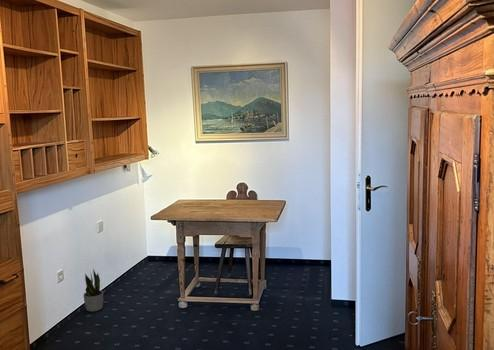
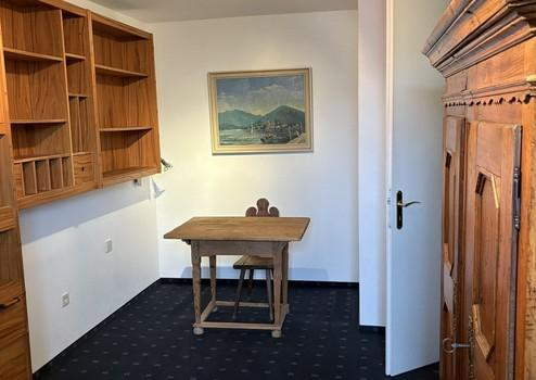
- potted plant (93, 287)
